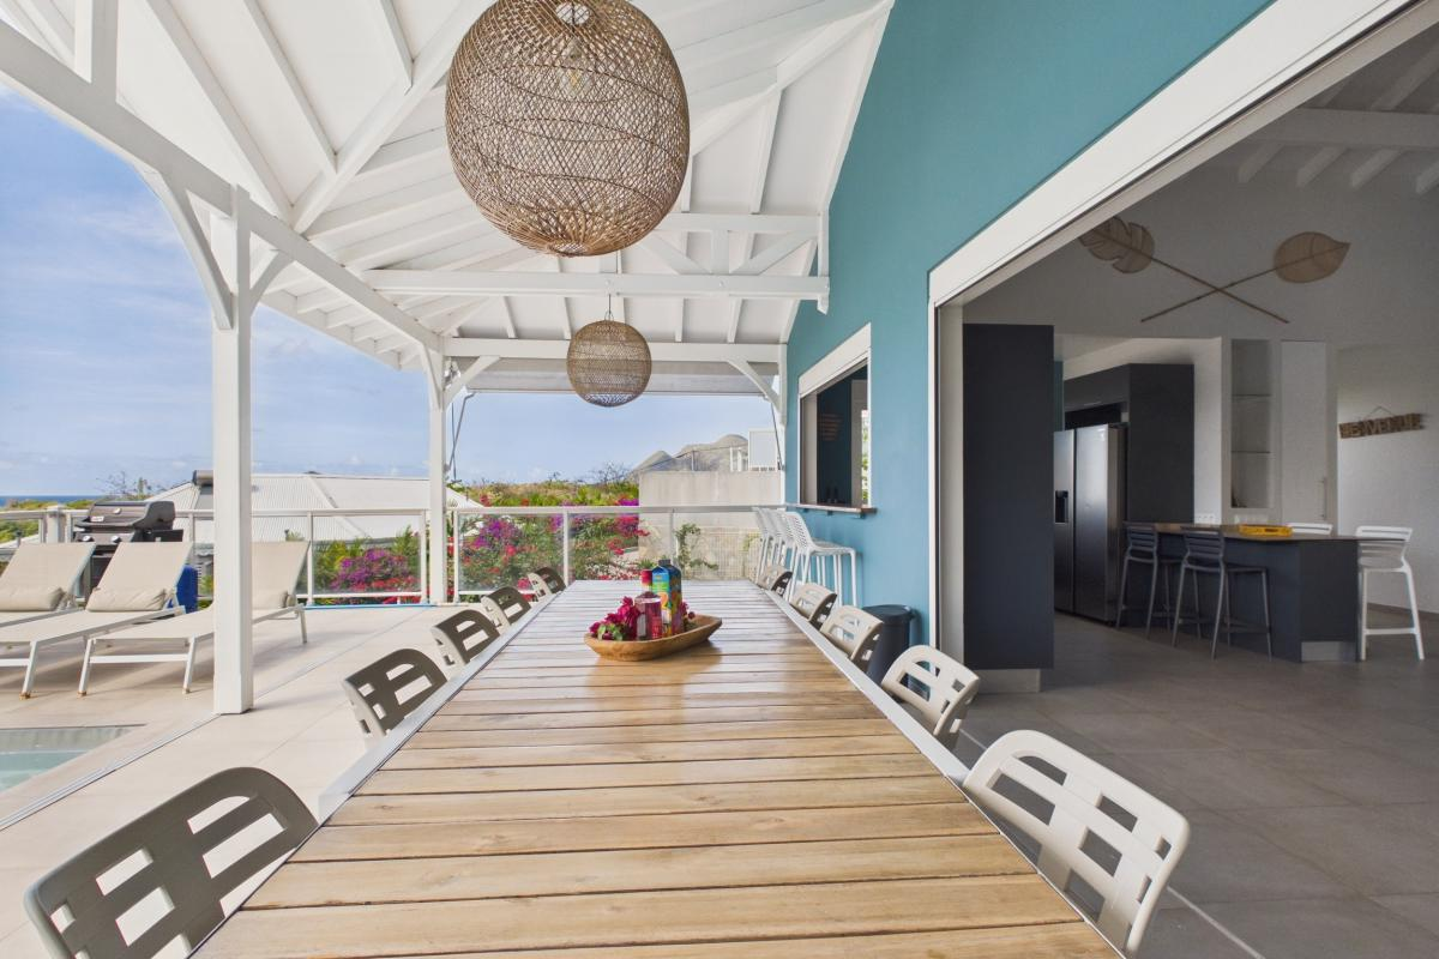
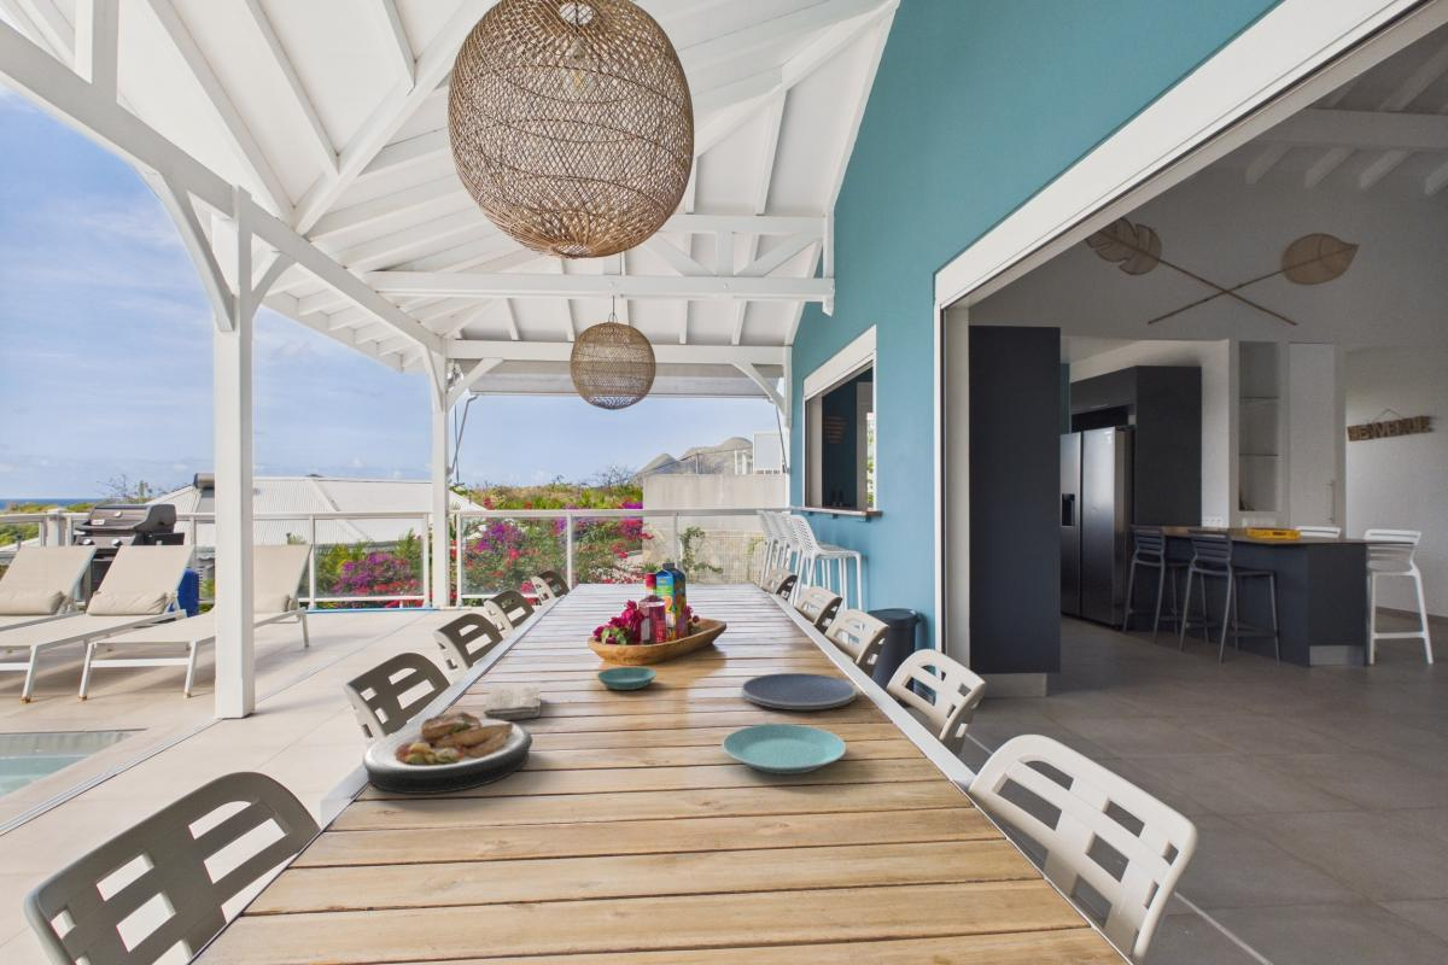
+ saucer (626, 679)
+ washcloth (513, 702)
+ plate (450, 744)
+ plate (798, 691)
+ plate (783, 750)
